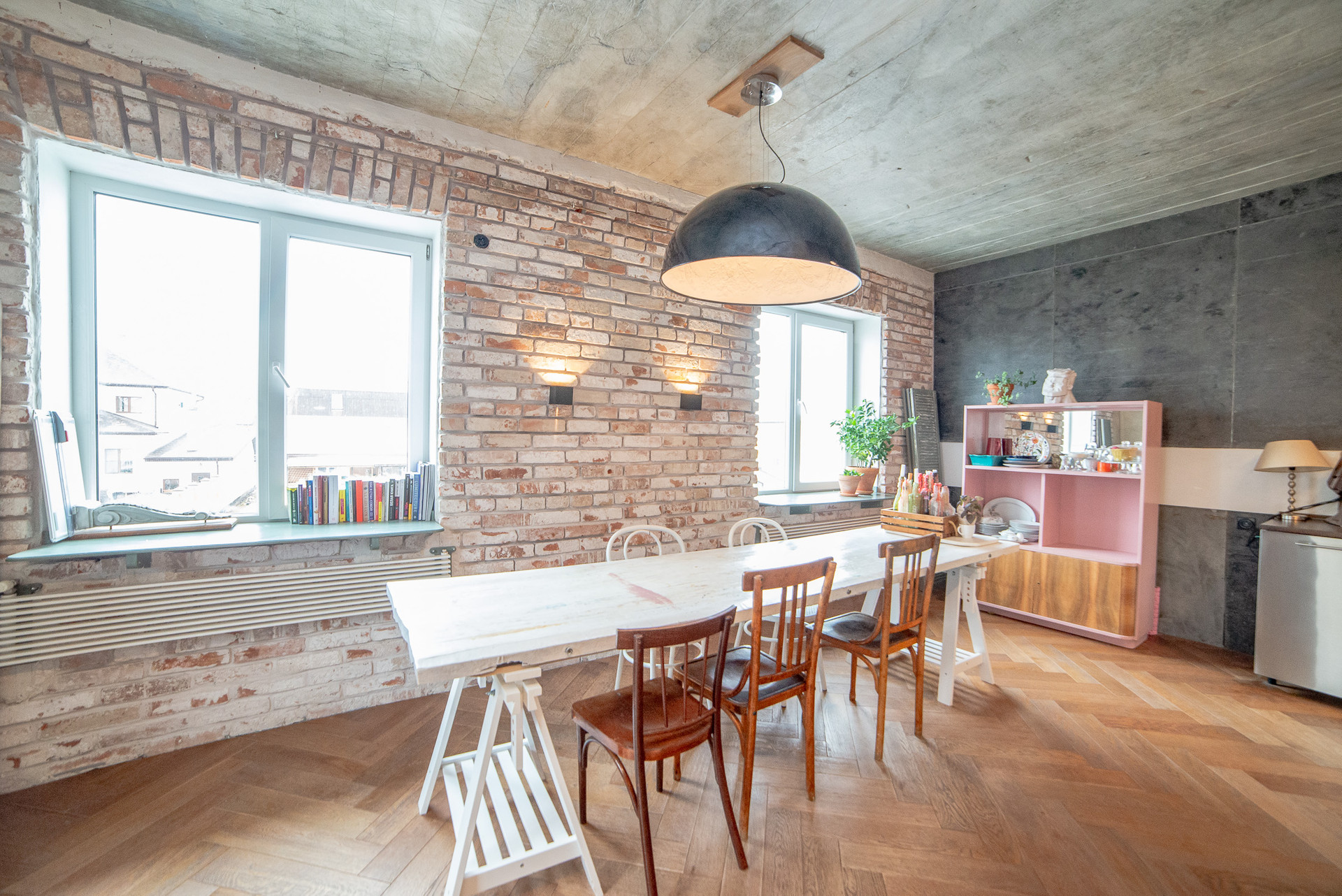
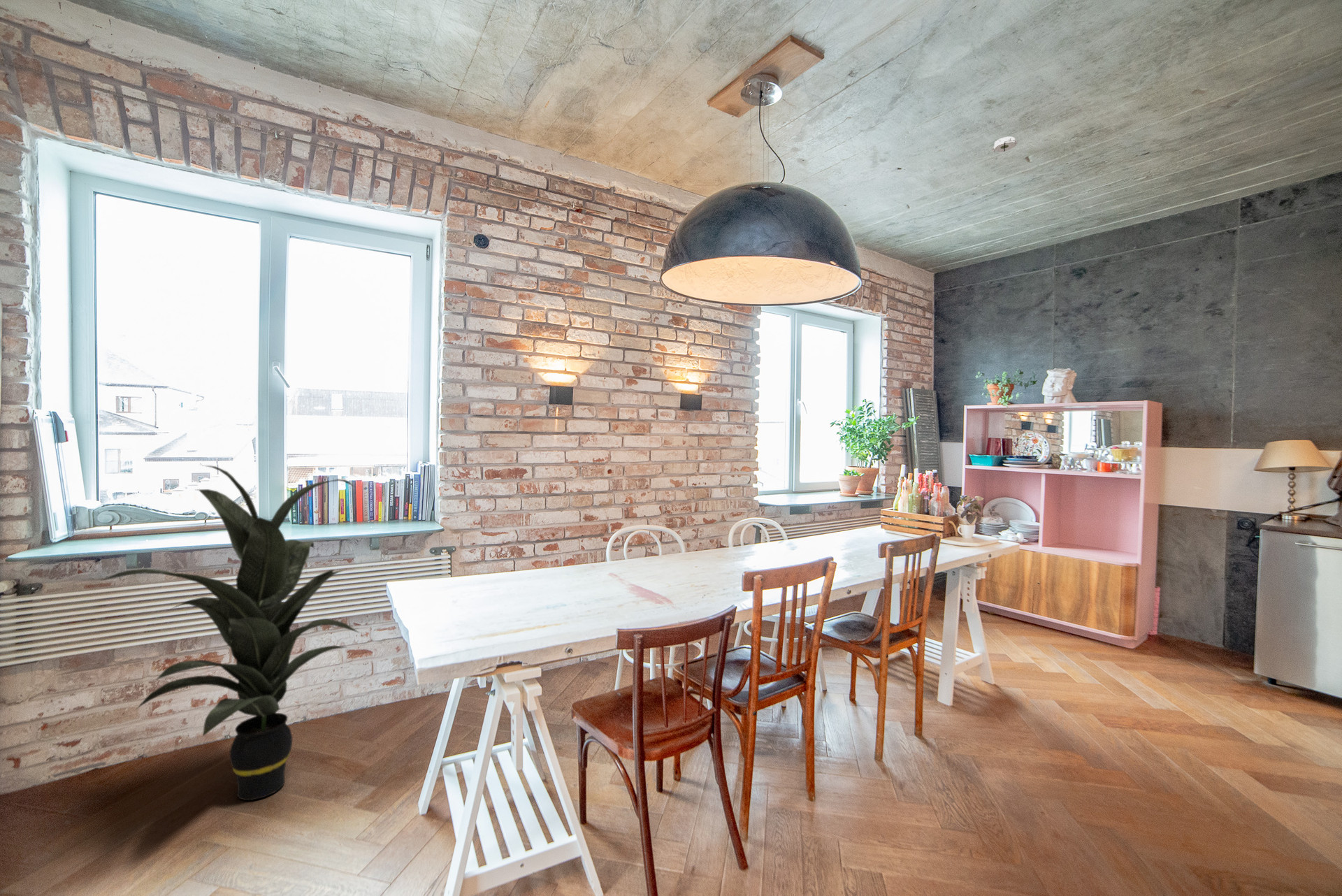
+ smoke detector (1004, 145)
+ indoor plant (249, 627)
